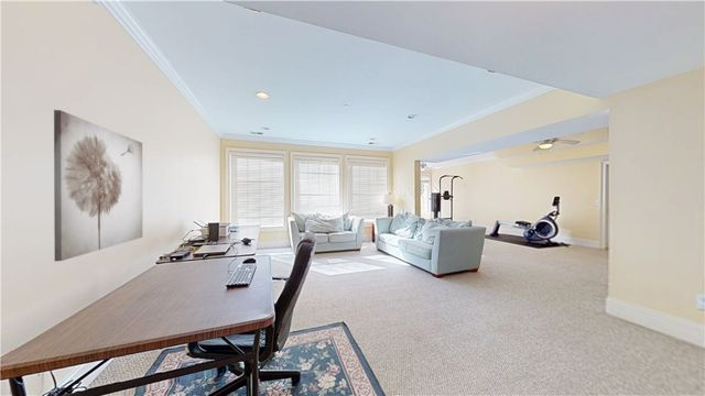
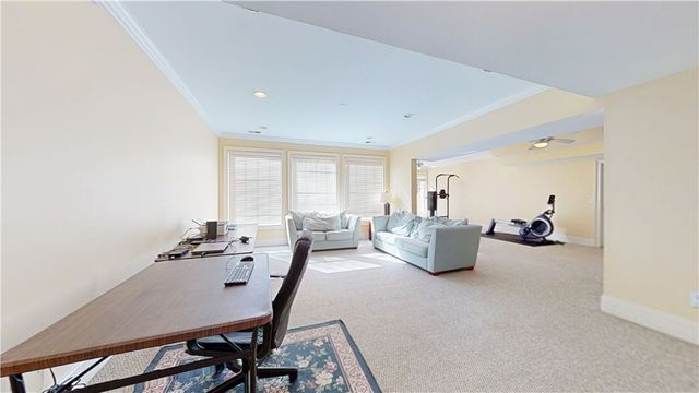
- wall art (108, 188)
